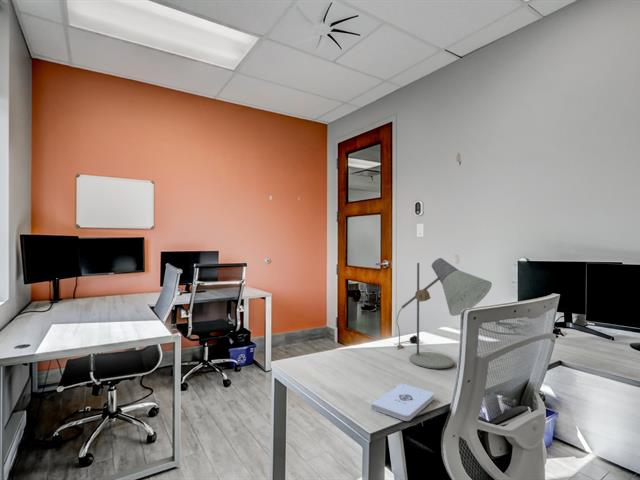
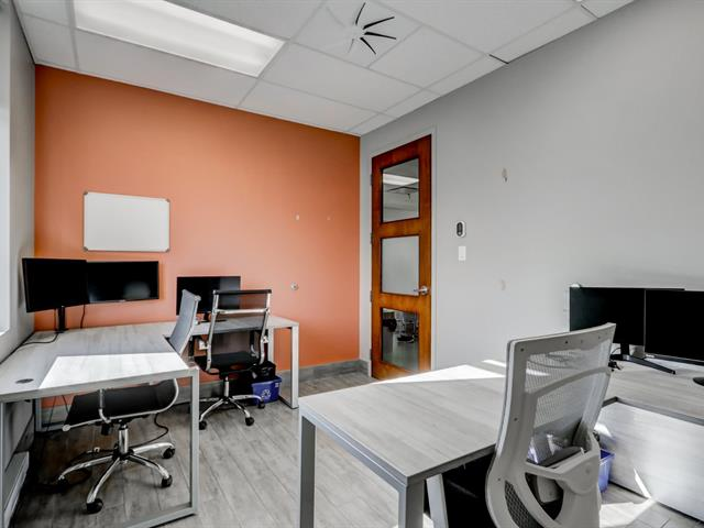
- notepad (404, 400)
- desk lamp (447, 304)
